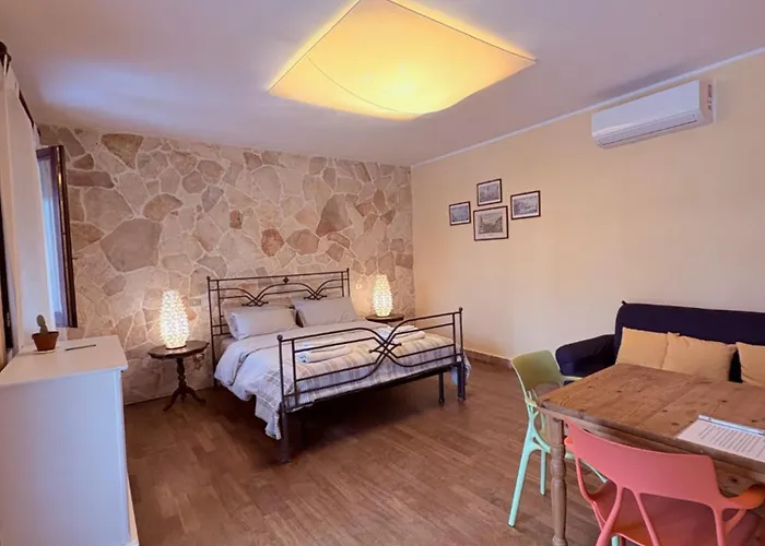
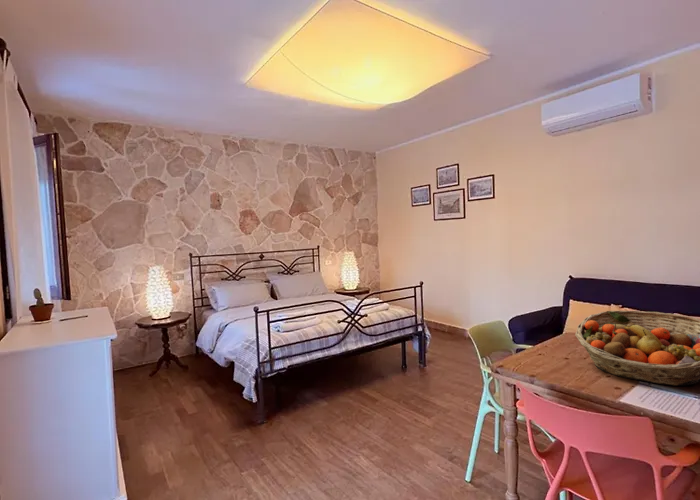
+ fruit basket (645, 344)
